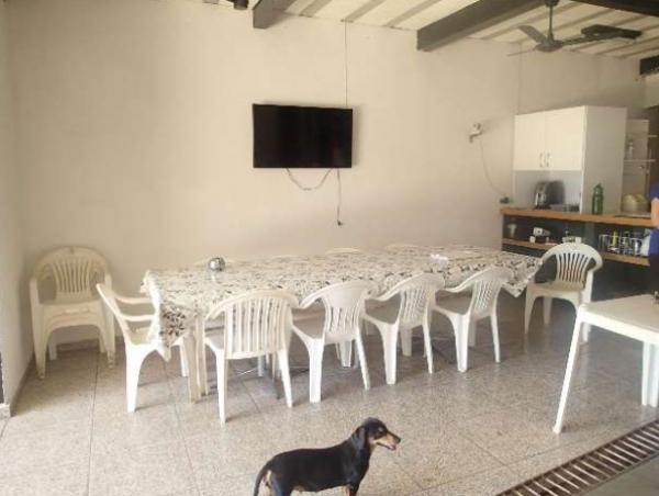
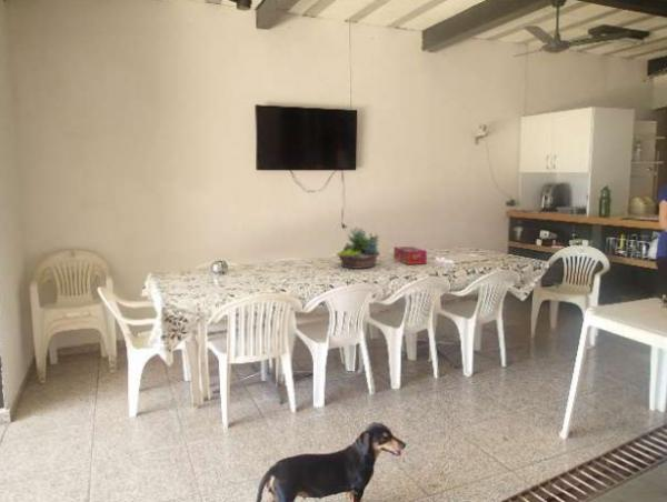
+ tissue box (409, 254)
+ succulent planter (358, 247)
